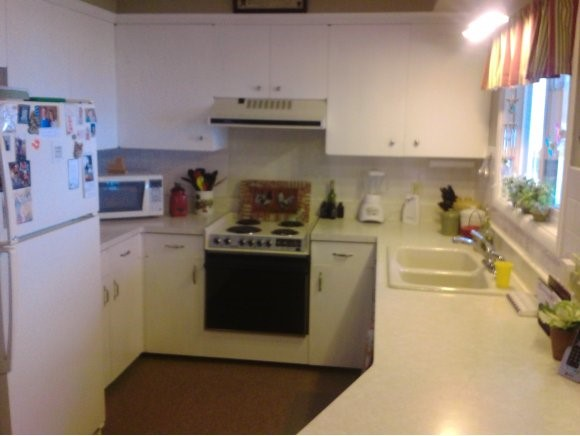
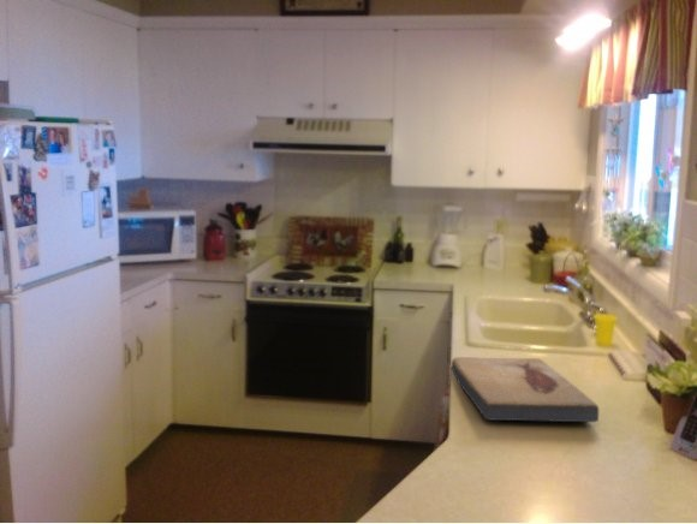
+ fish fossil (516, 385)
